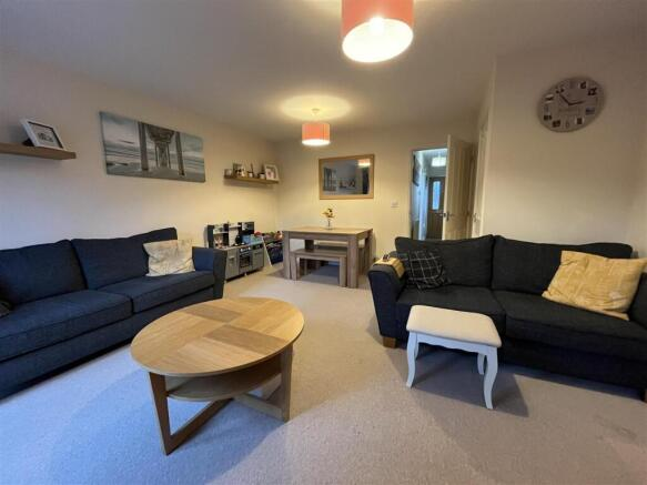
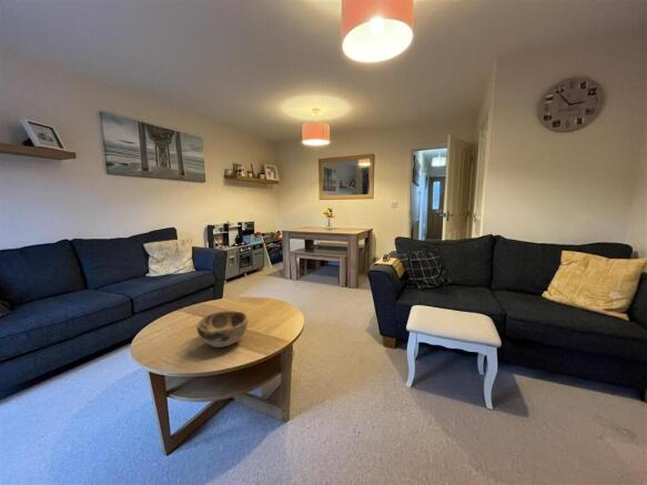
+ decorative bowl (223, 331)
